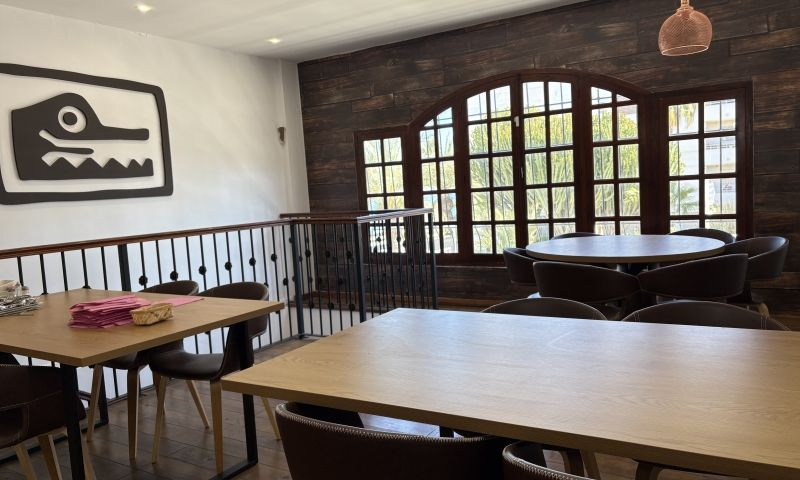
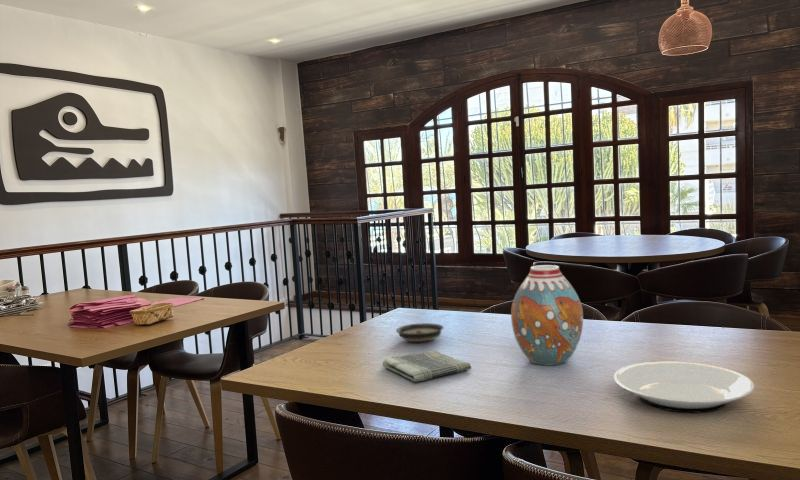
+ plate (681, 388)
+ vase (546, 314)
+ dish towel (425, 362)
+ saucer (420, 334)
